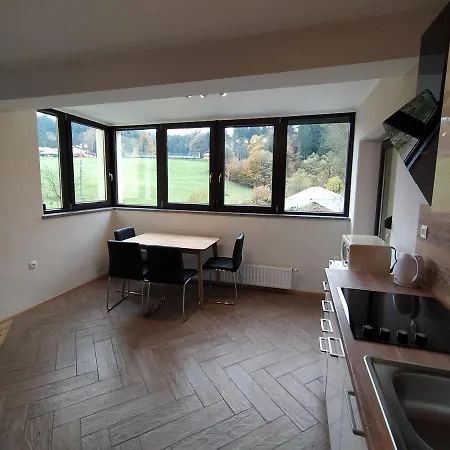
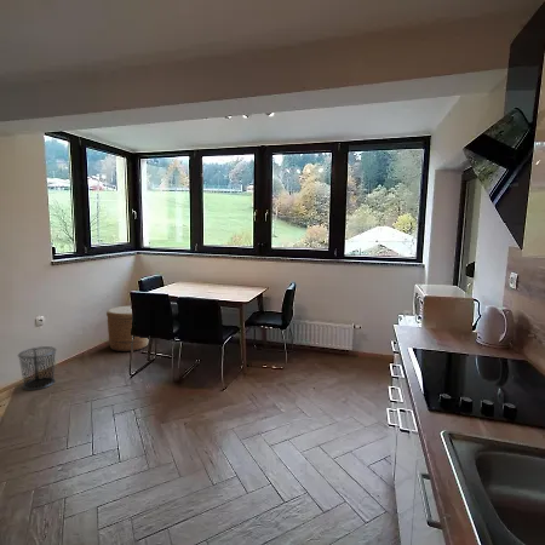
+ waste bin (38, 367)
+ basket (128, 327)
